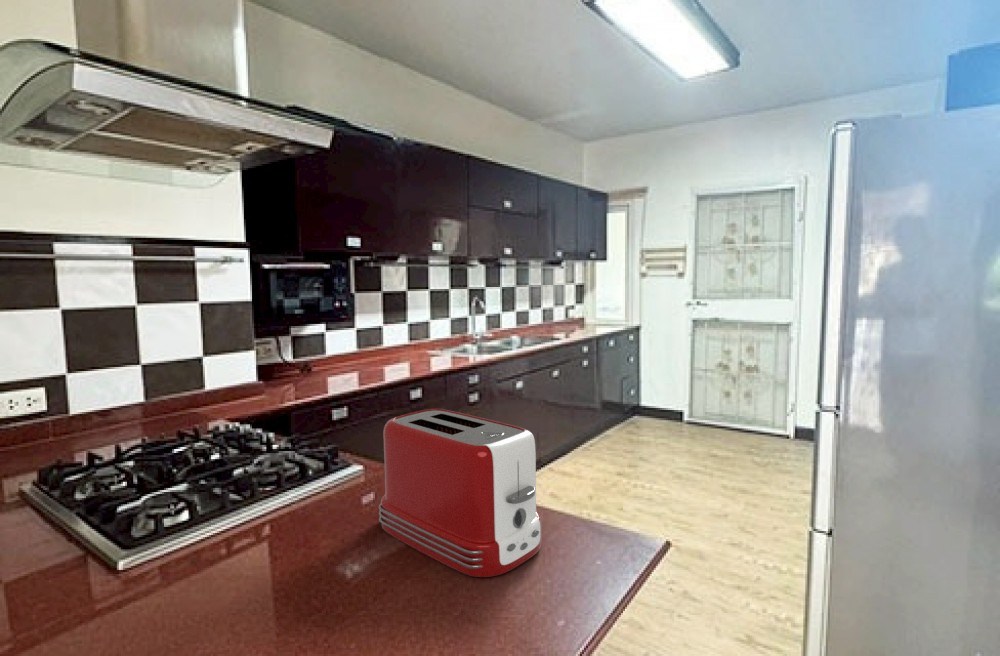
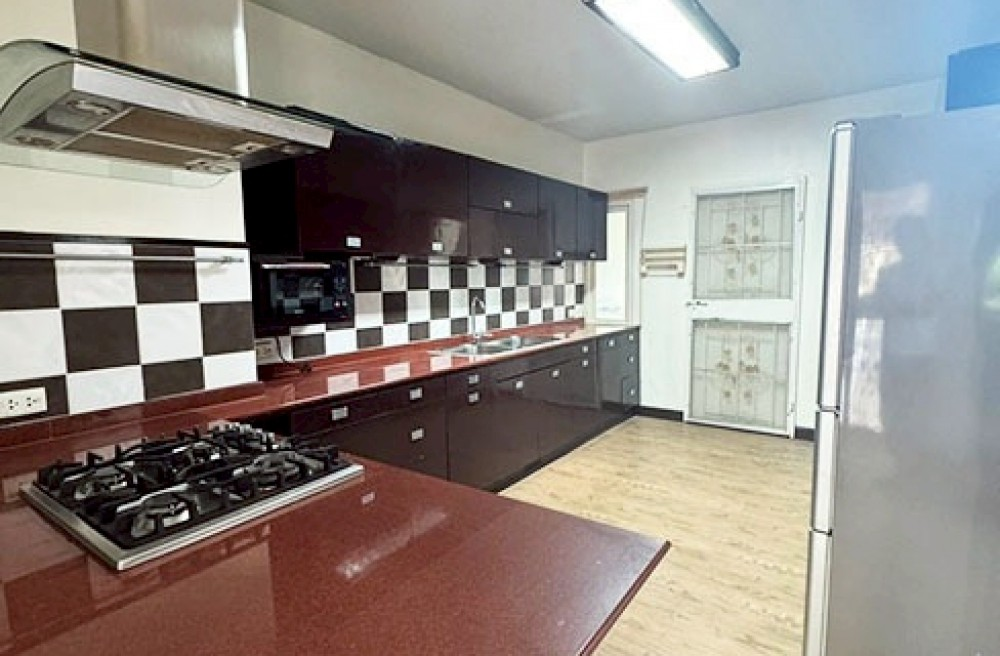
- toaster (457, 479)
